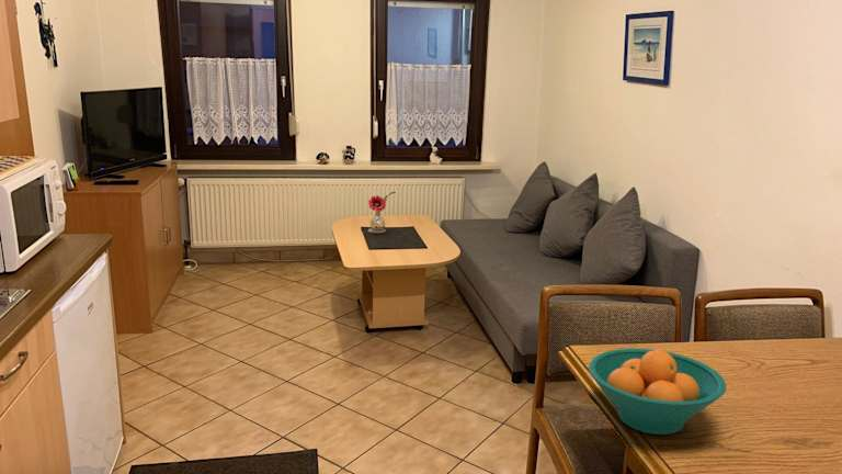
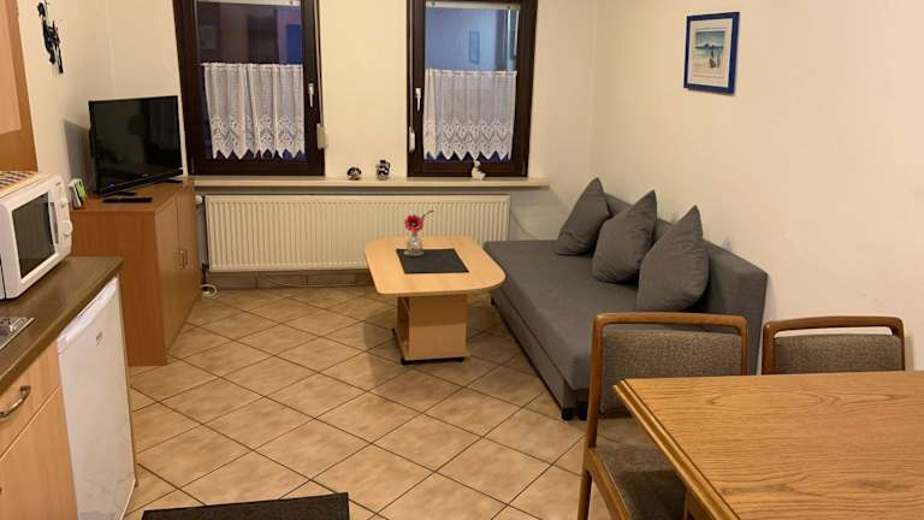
- fruit bowl (653, 386)
